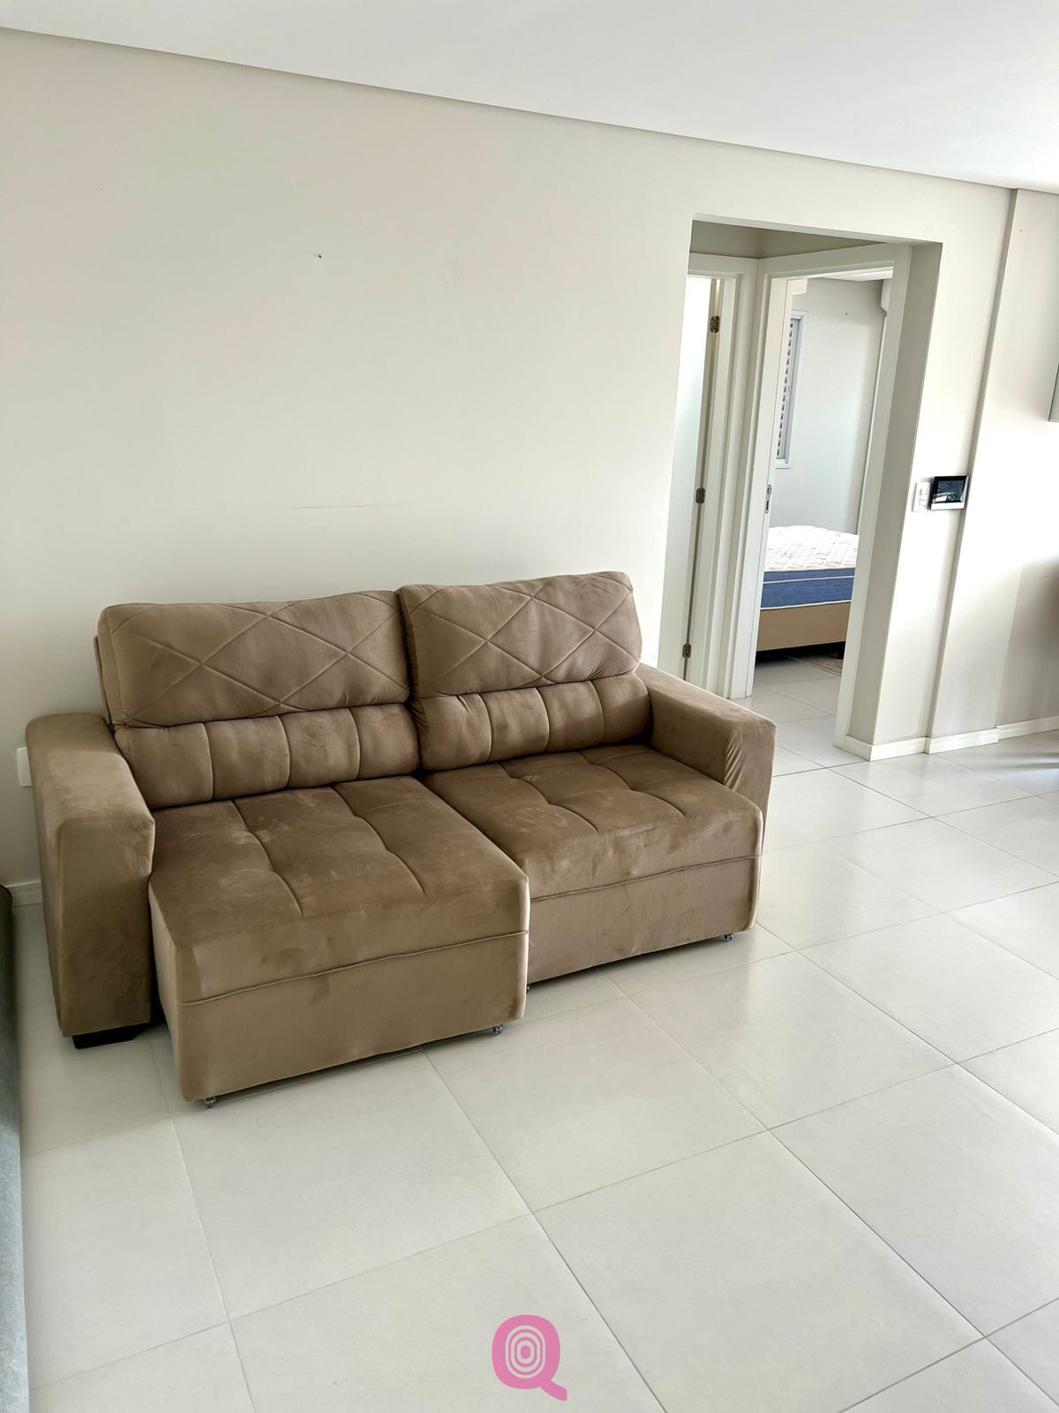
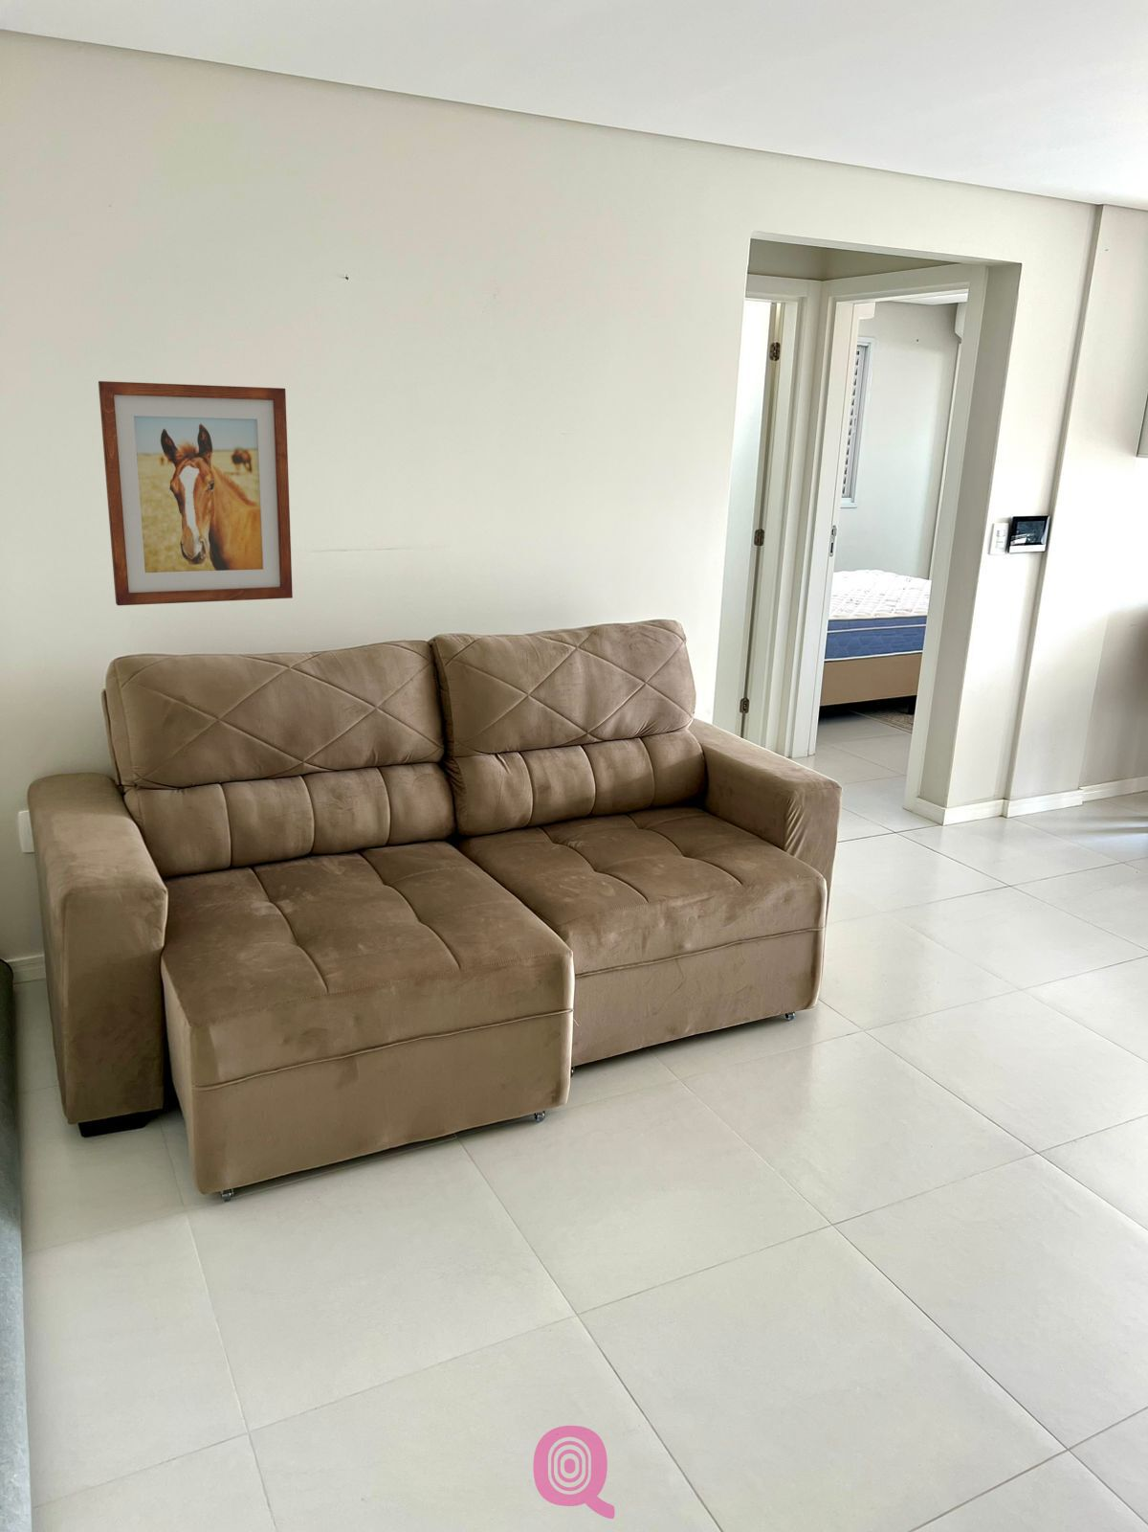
+ wall art (201, 495)
